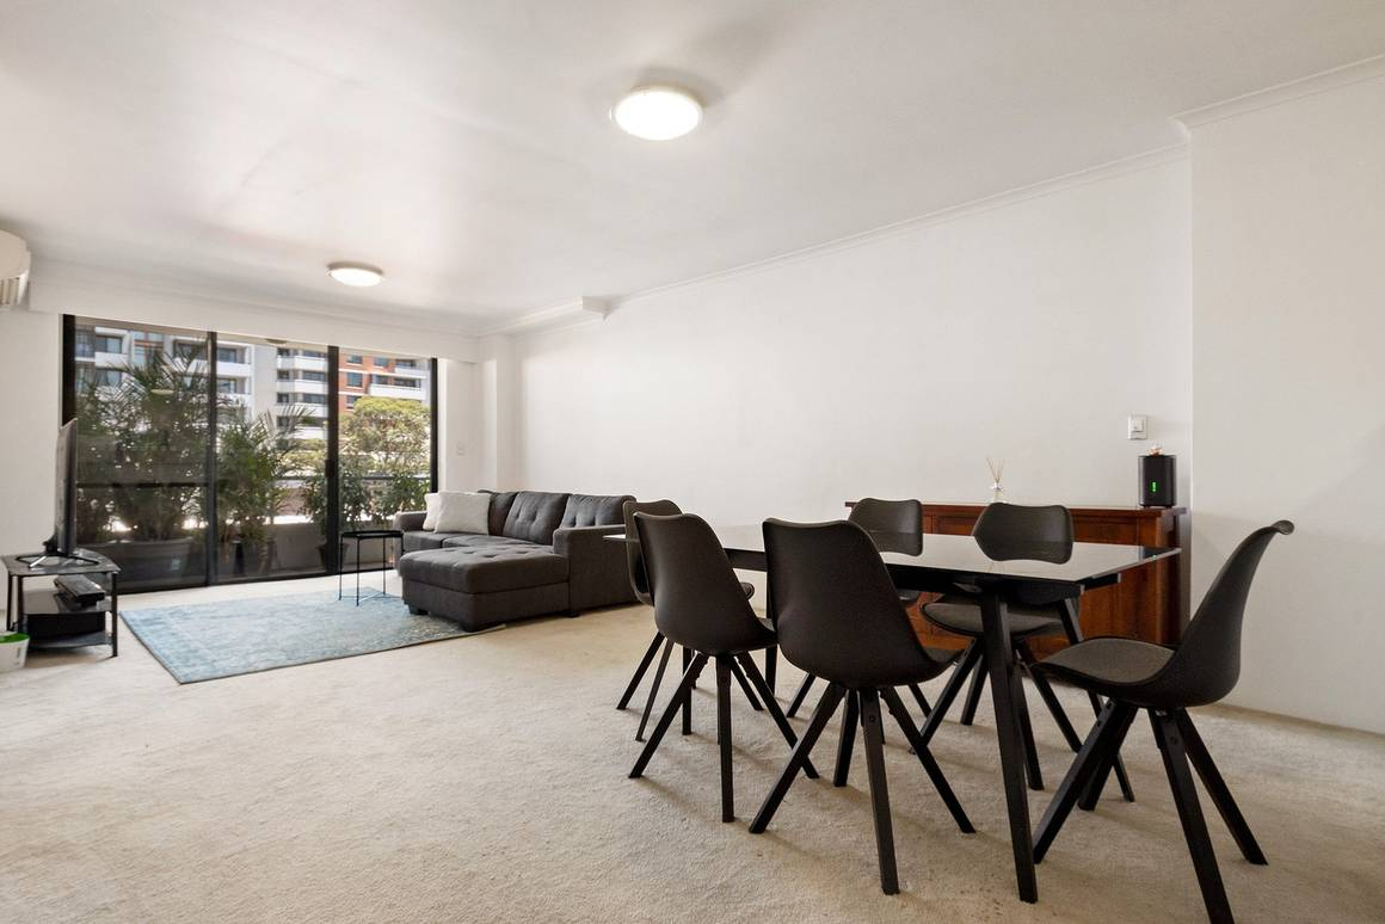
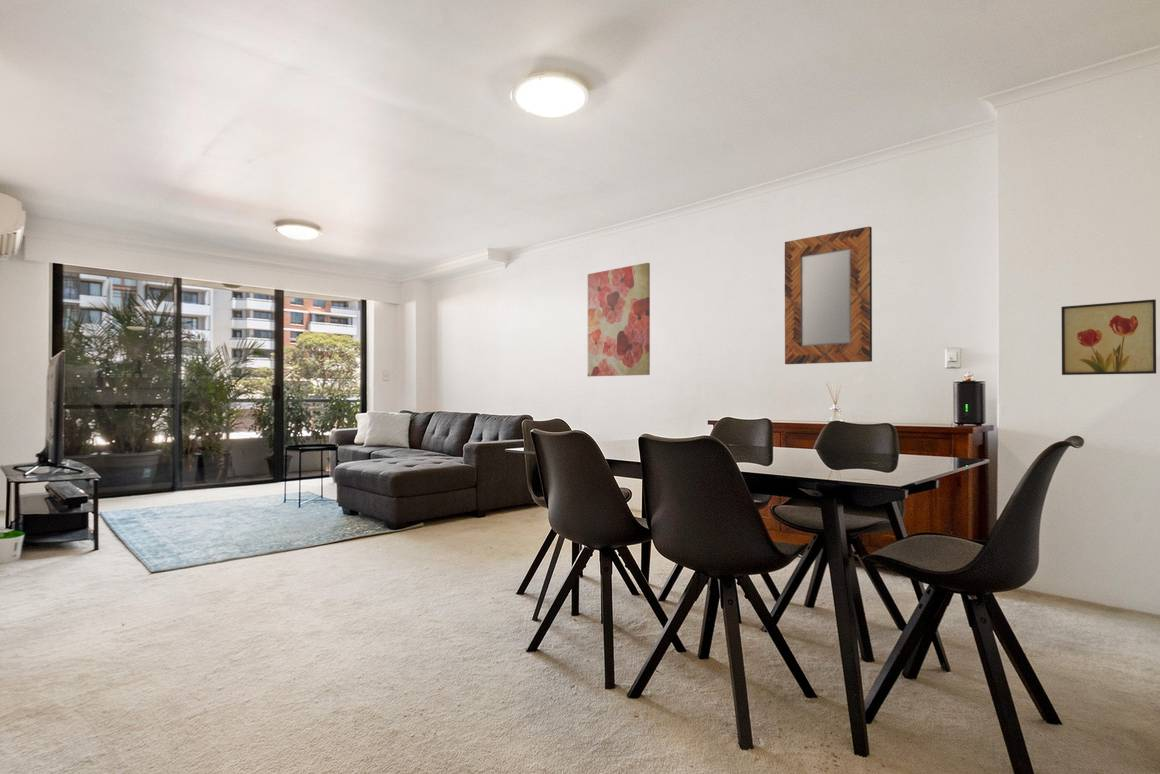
+ wall art (617, 322)
+ home mirror (826, 298)
+ wall art (1107, 338)
